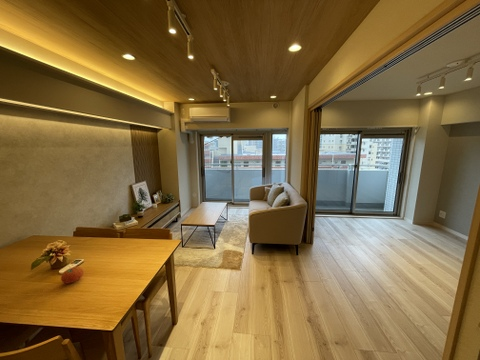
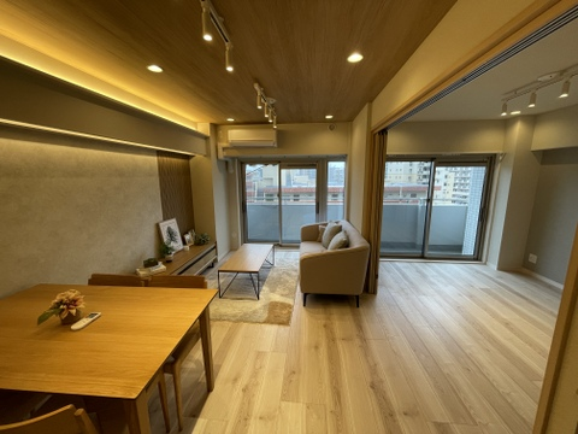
- fruit (72, 274)
